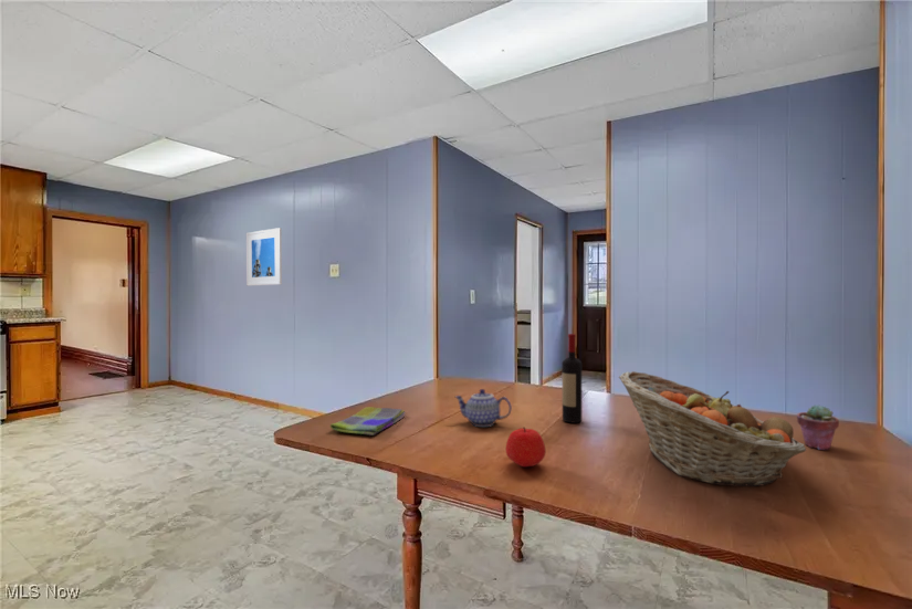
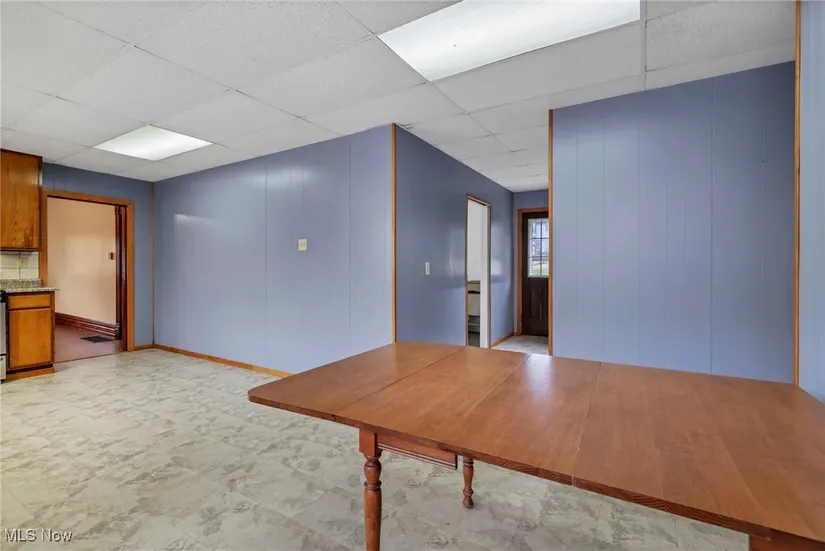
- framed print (263, 258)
- teapot (482, 406)
- wine bottle (572, 377)
- dish towel (369, 419)
- potted succulent (817, 424)
- fruit basket (700, 419)
- apple (525, 445)
